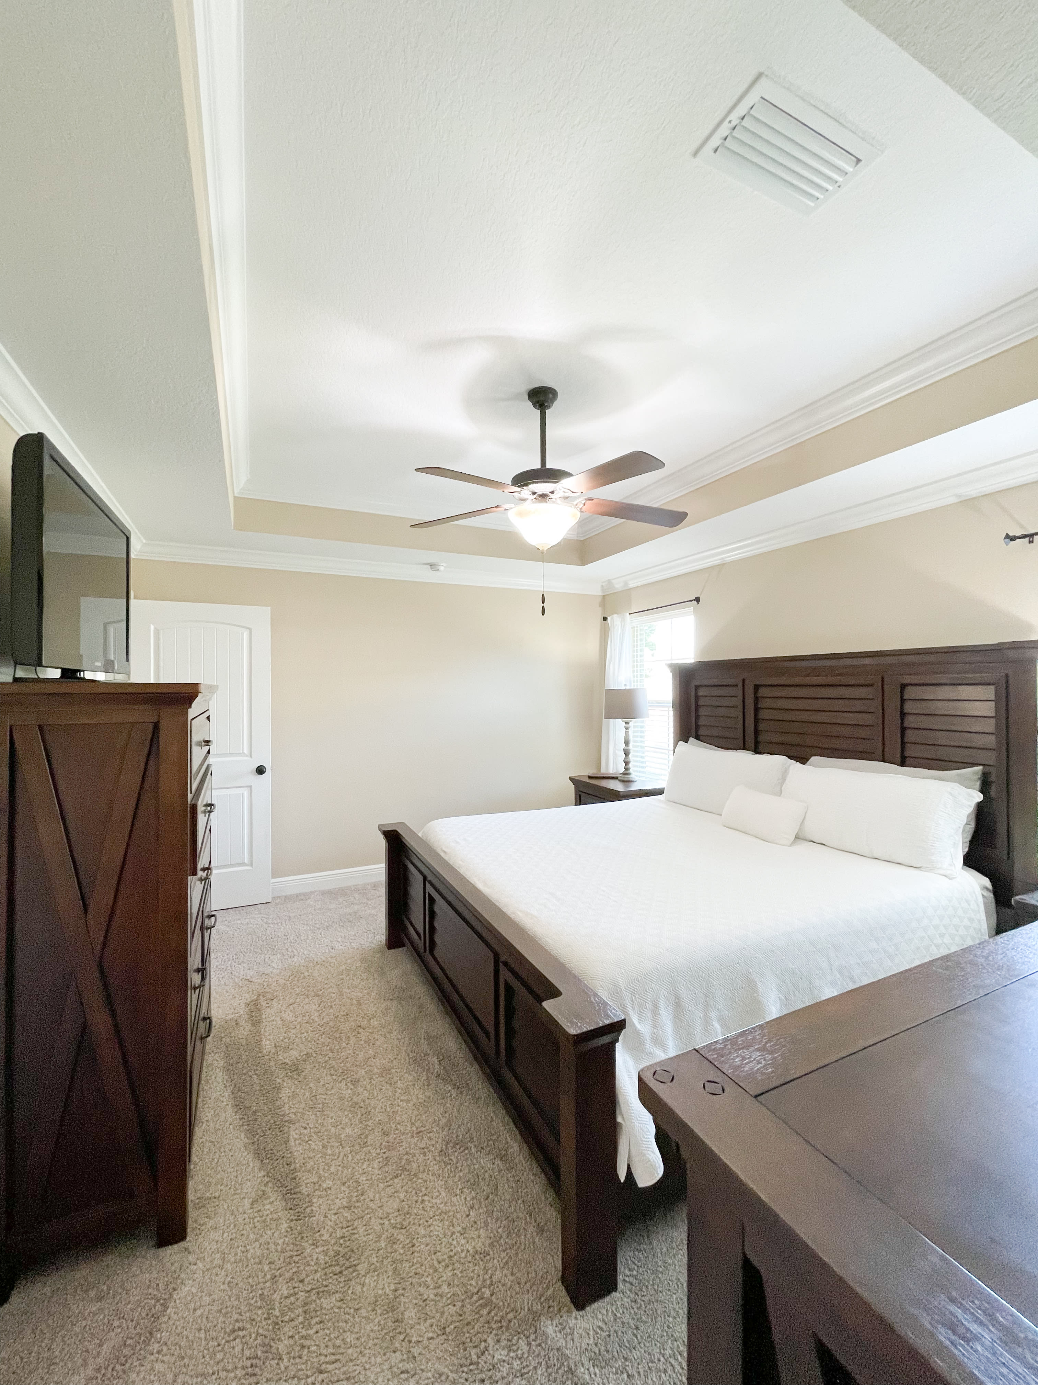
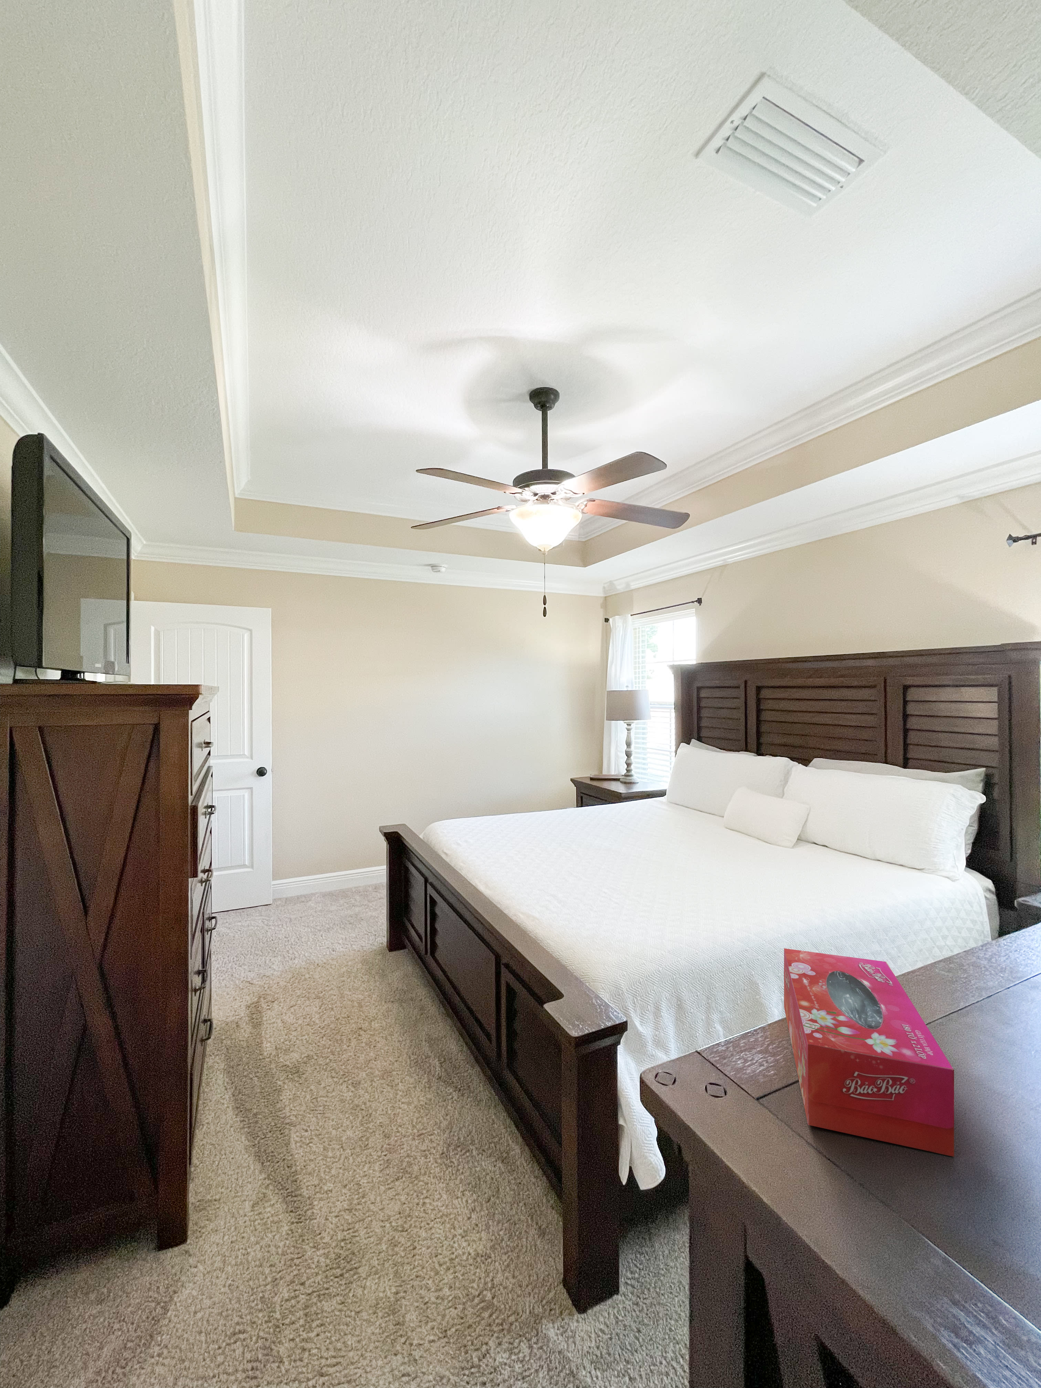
+ tissue box (852, 1032)
